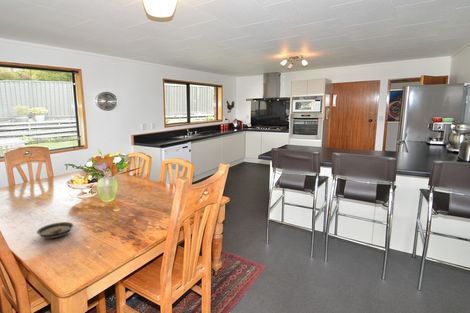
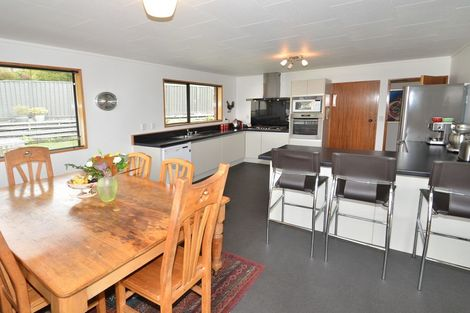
- saucer (56, 231)
